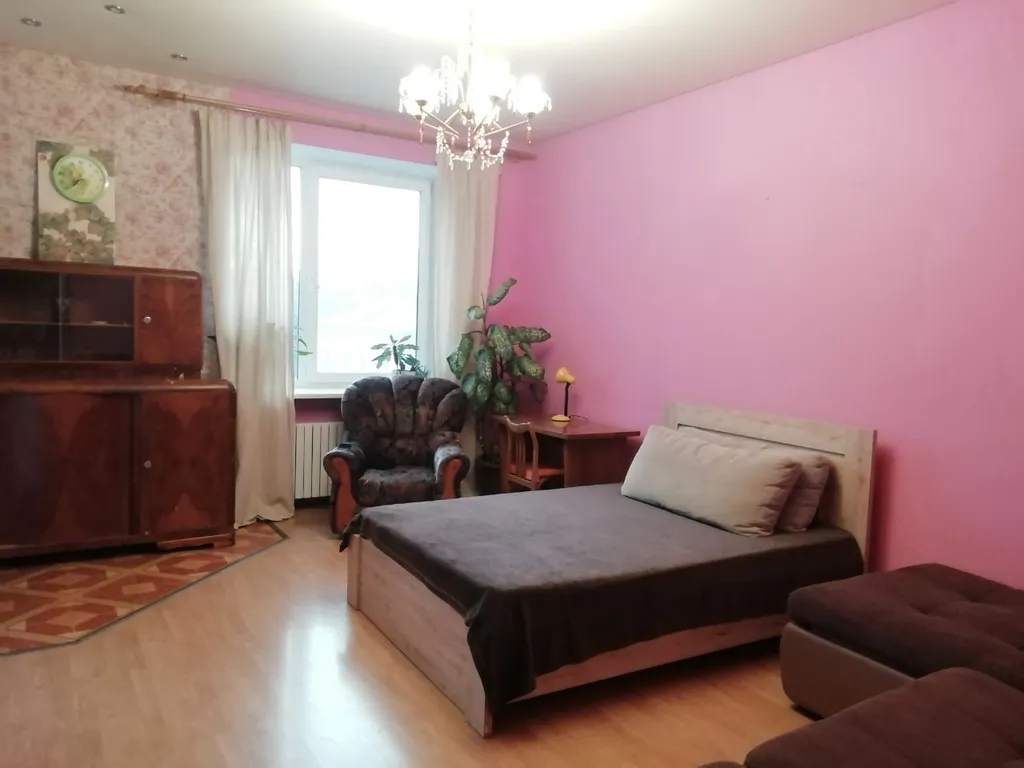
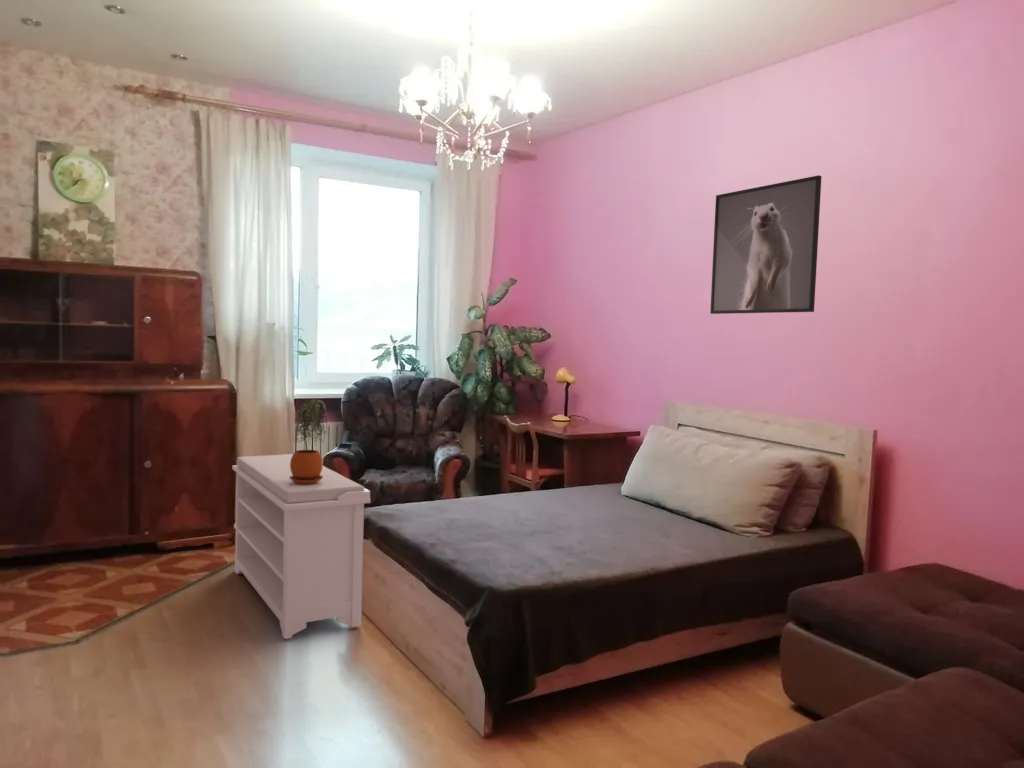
+ potted plant (310, 440)
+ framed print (761, 249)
+ bench (293, 533)
